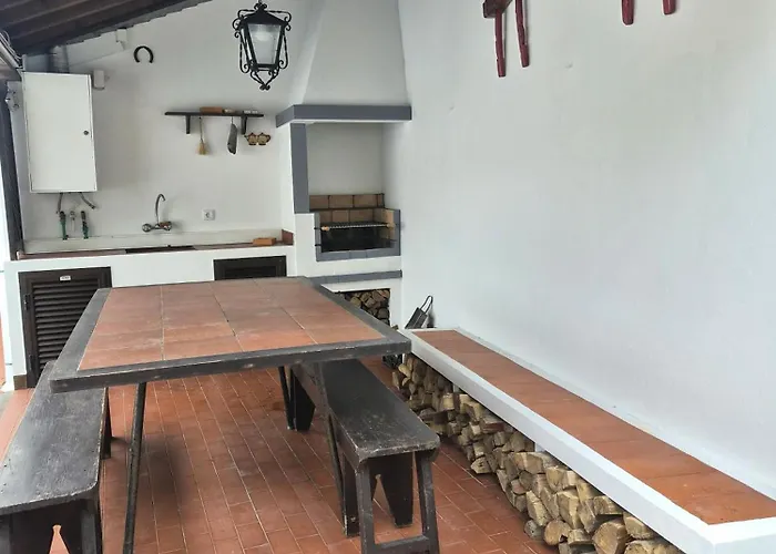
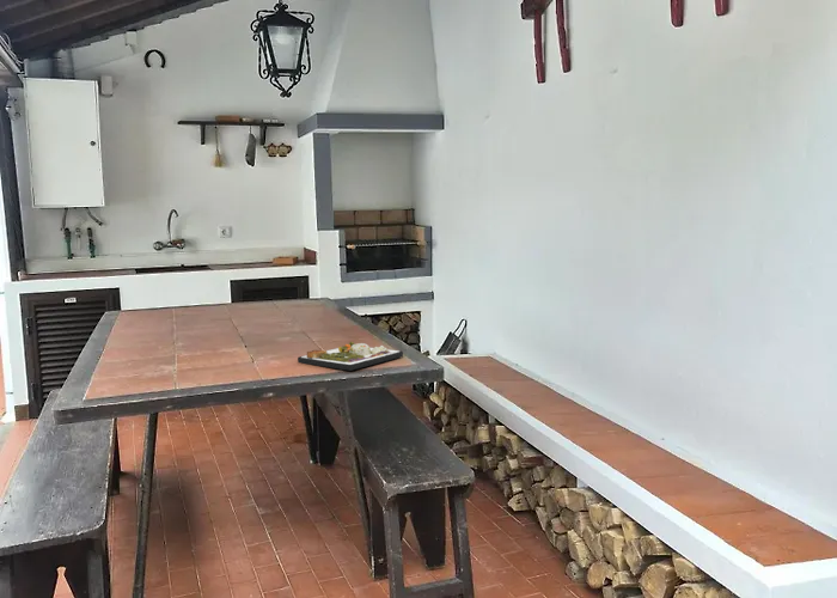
+ dinner plate (350, 353)
